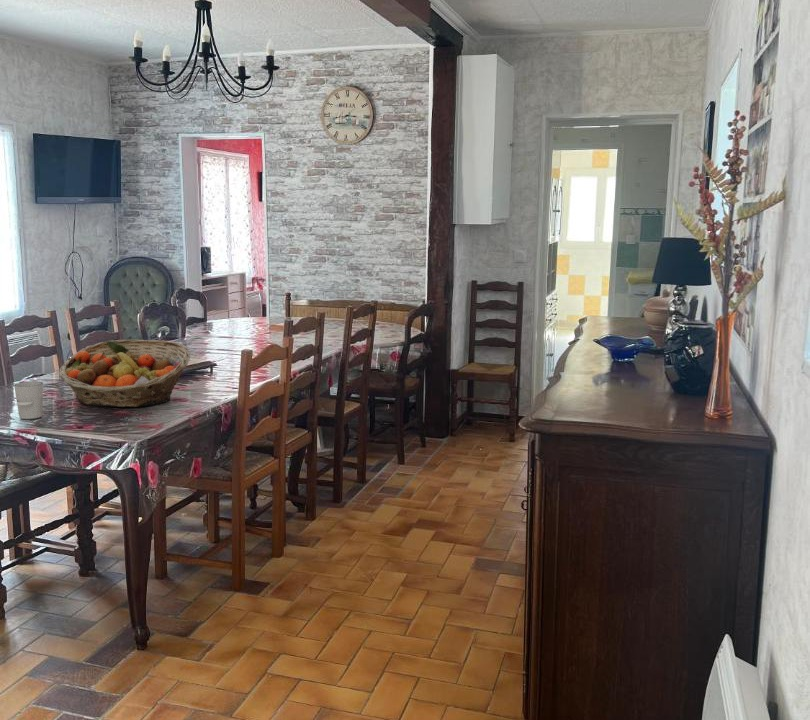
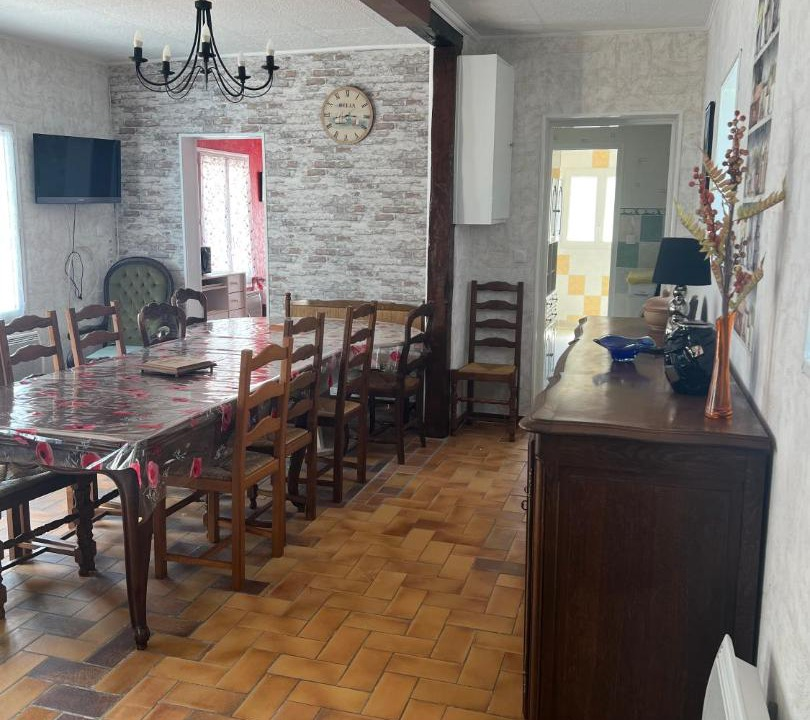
- fruit basket (126, 372)
- cup (28, 401)
